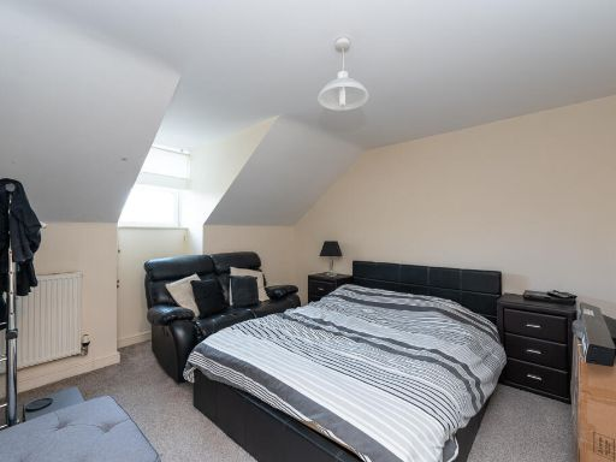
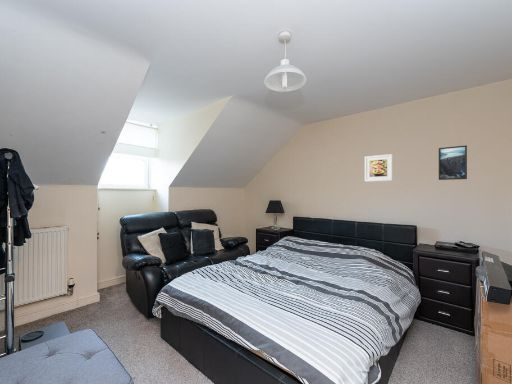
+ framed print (452, 163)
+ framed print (378, 168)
